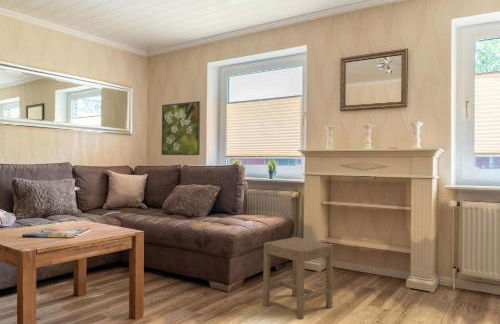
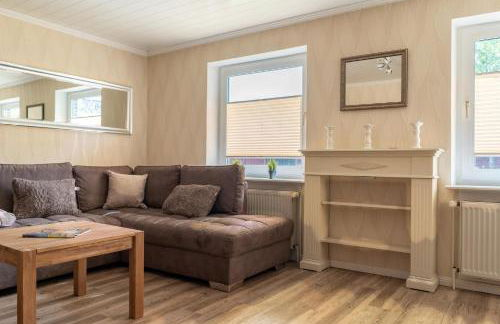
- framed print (180, 129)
- stool (297, 274)
